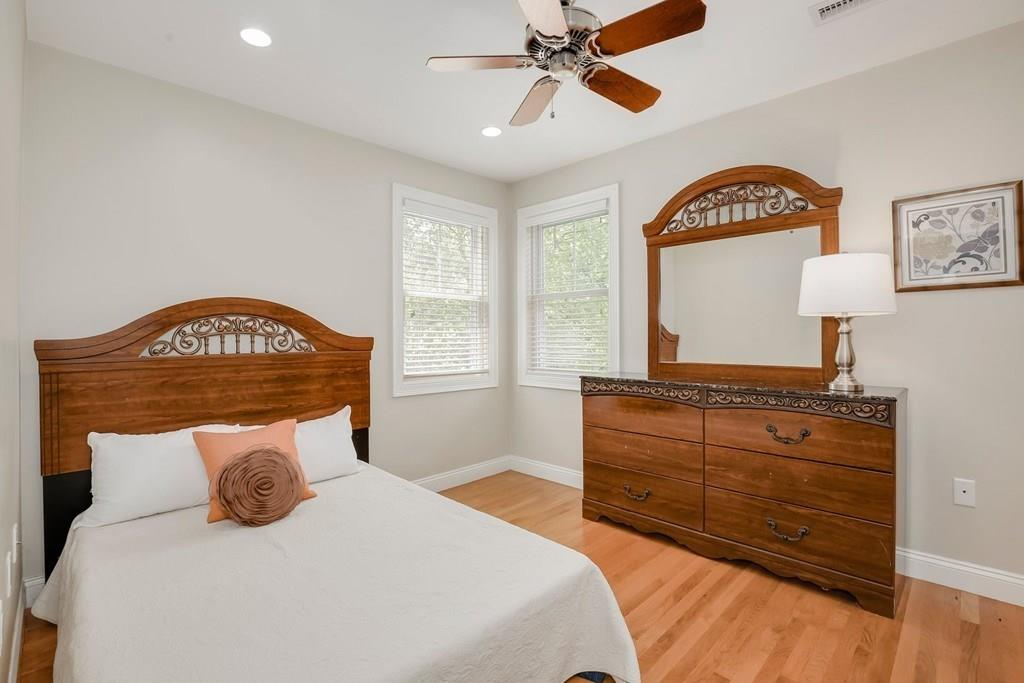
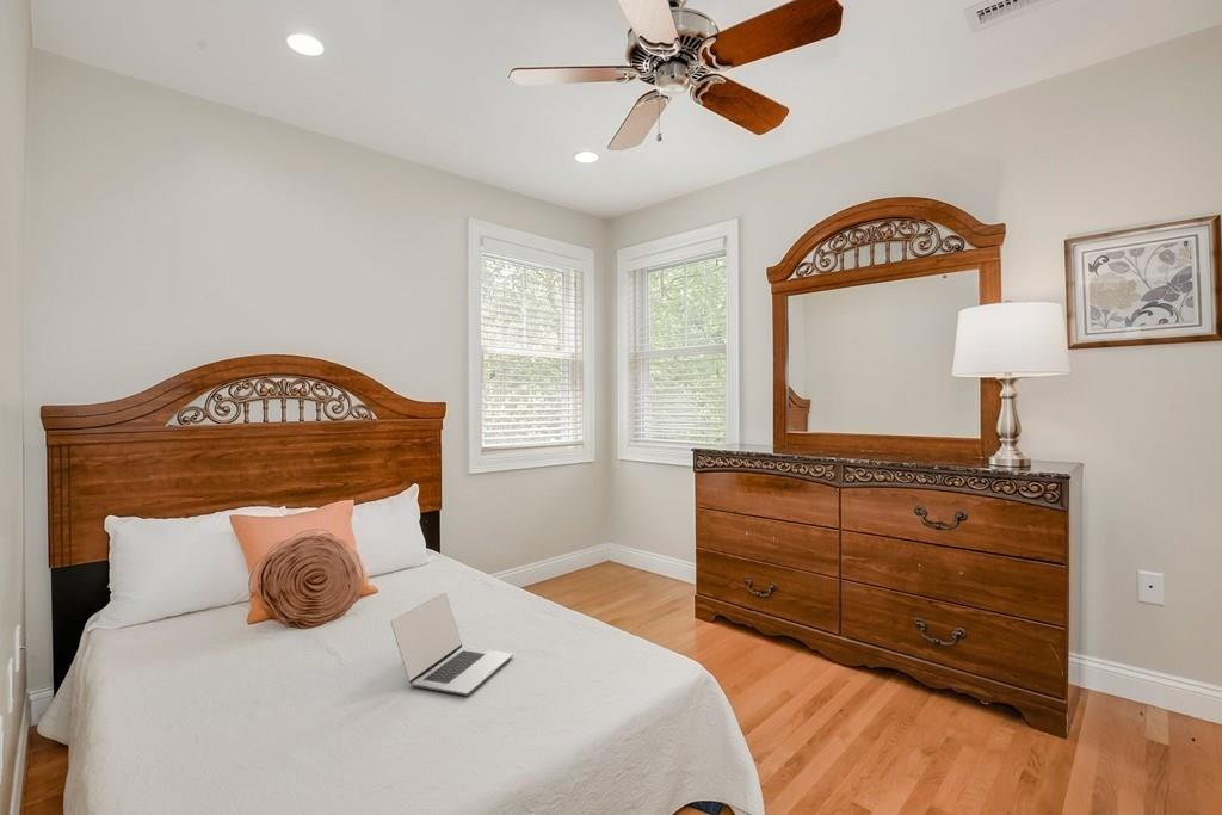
+ laptop (455, 640)
